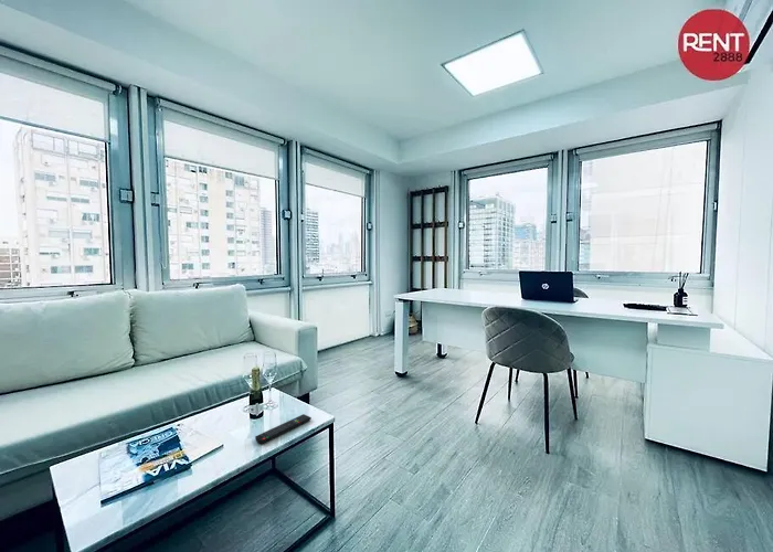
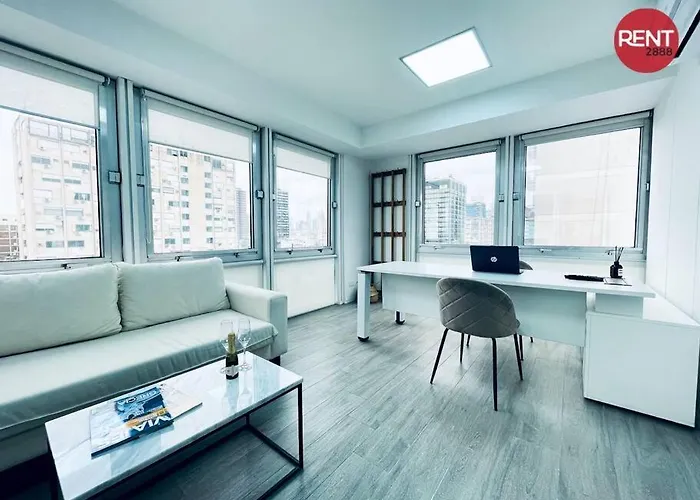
- remote control (284, 427)
